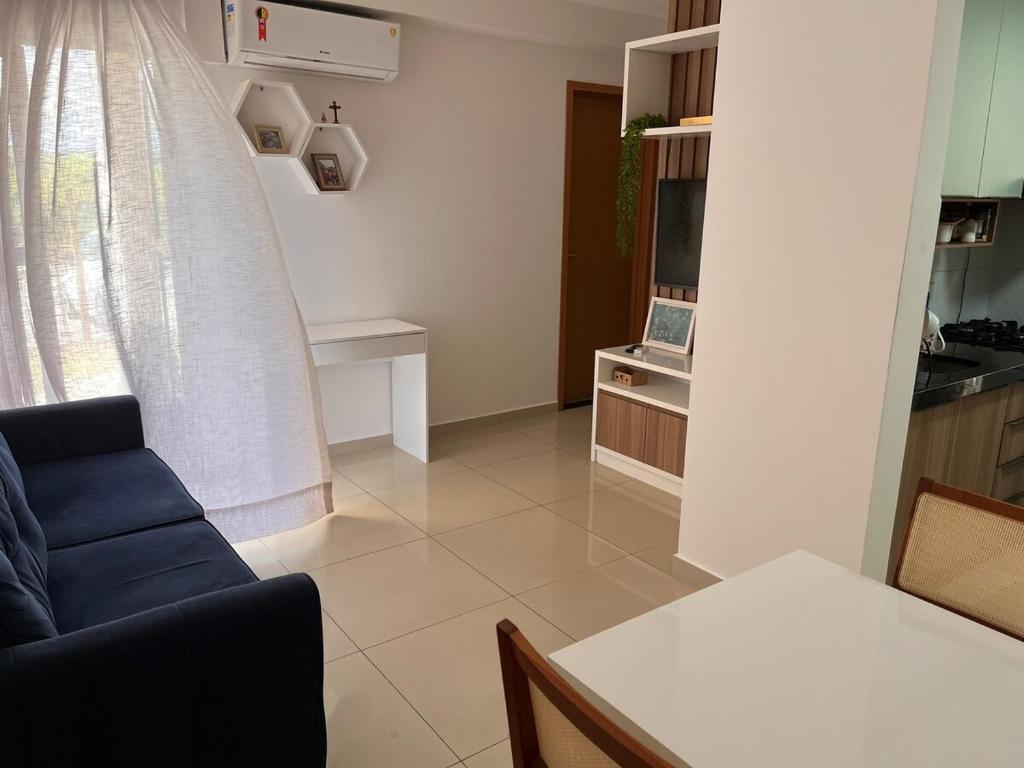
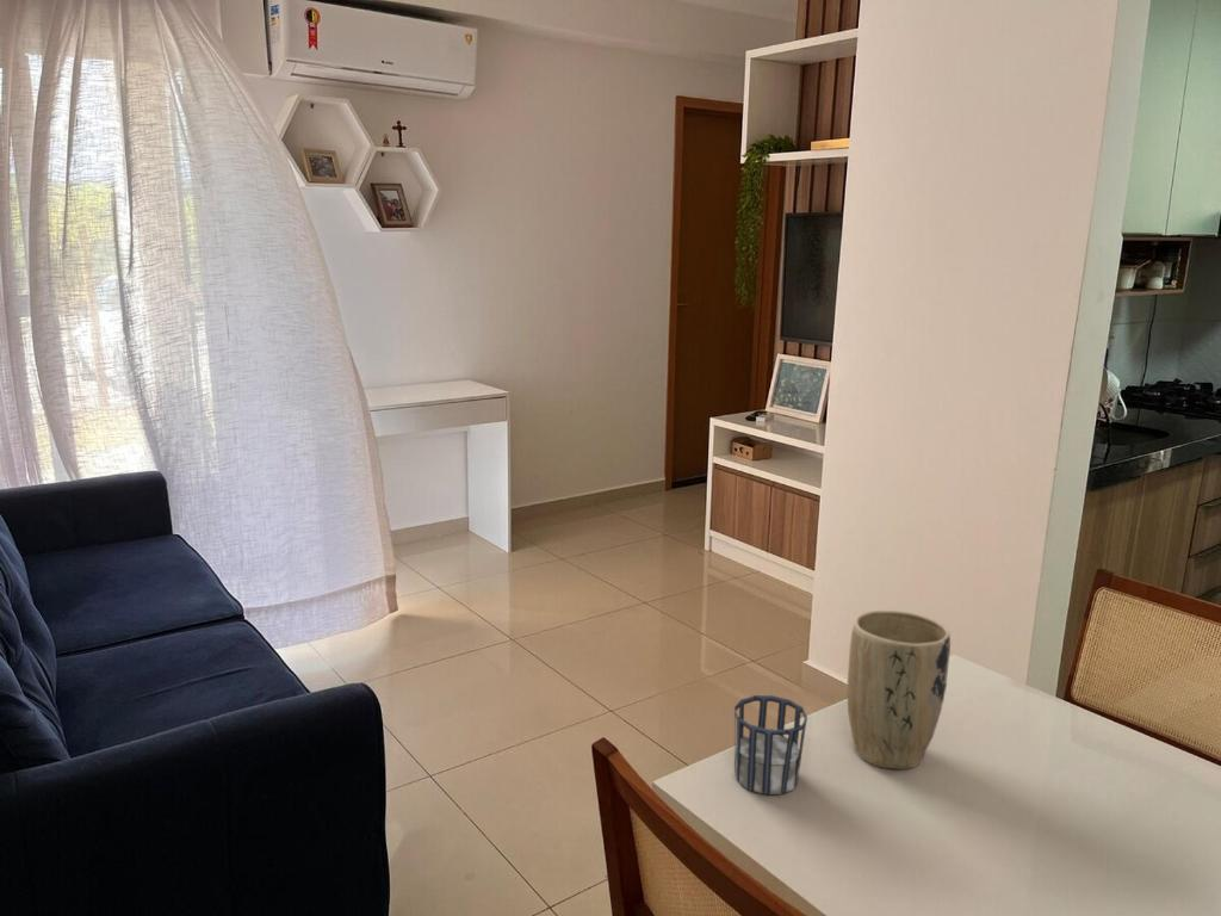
+ plant pot (894, 691)
+ cup (768, 744)
